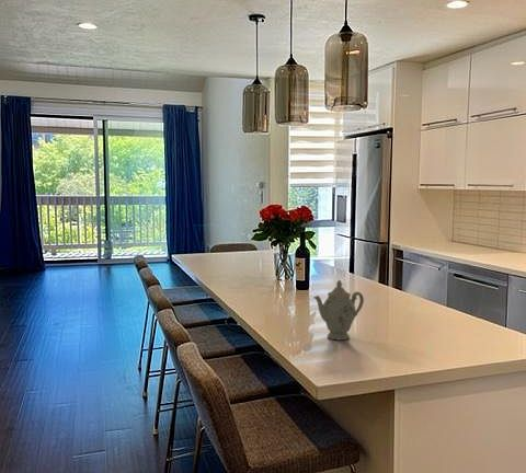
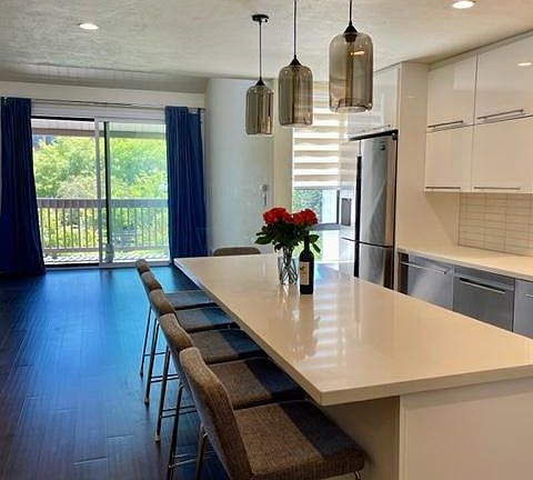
- chinaware (338, 308)
